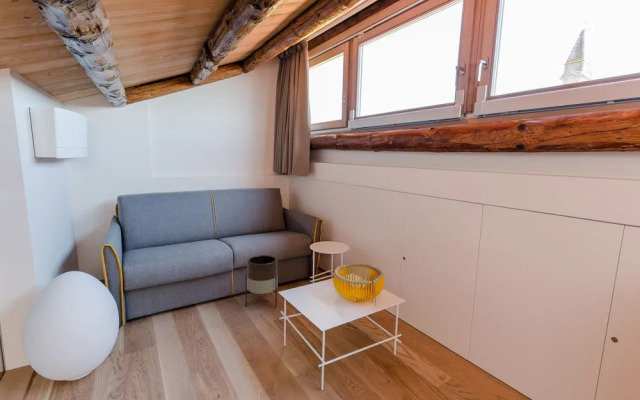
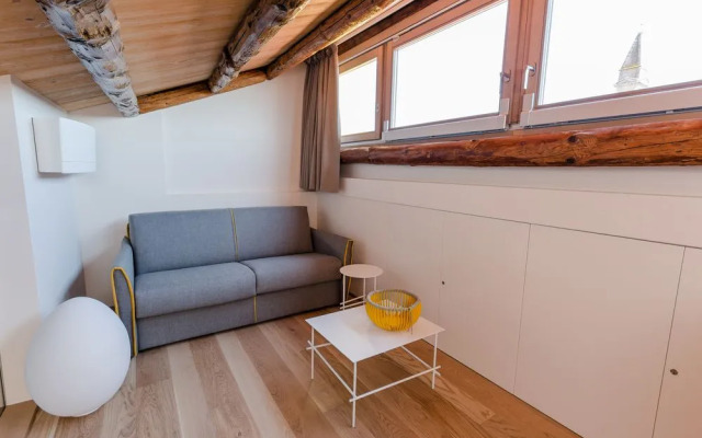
- planter (261, 281)
